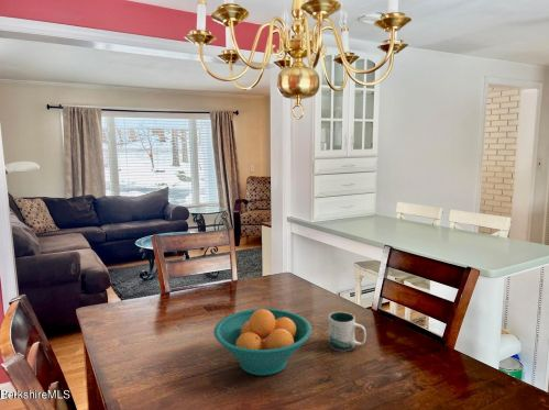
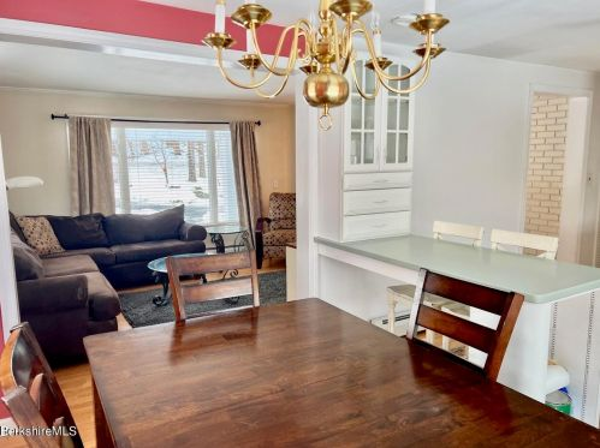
- fruit bowl (263, 337)
- mug (347, 332)
